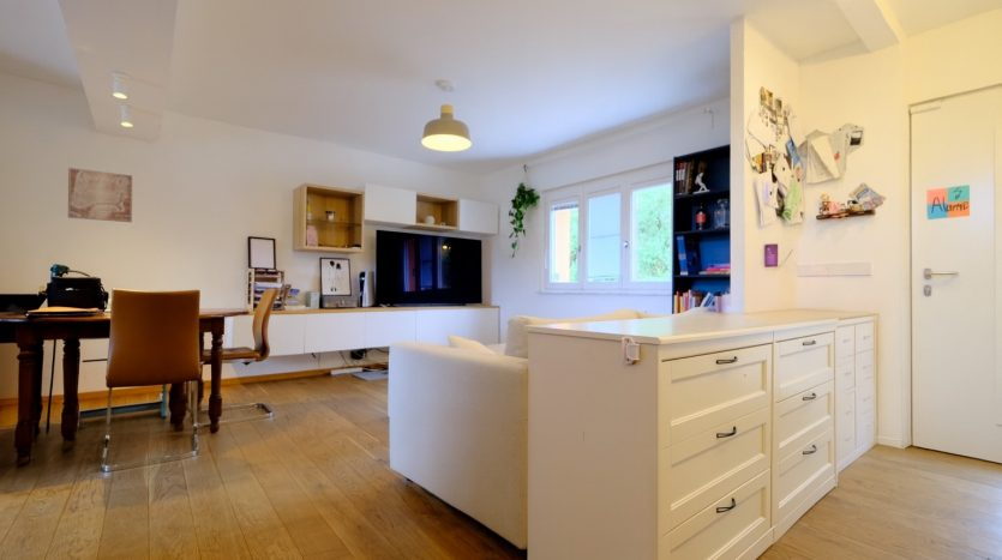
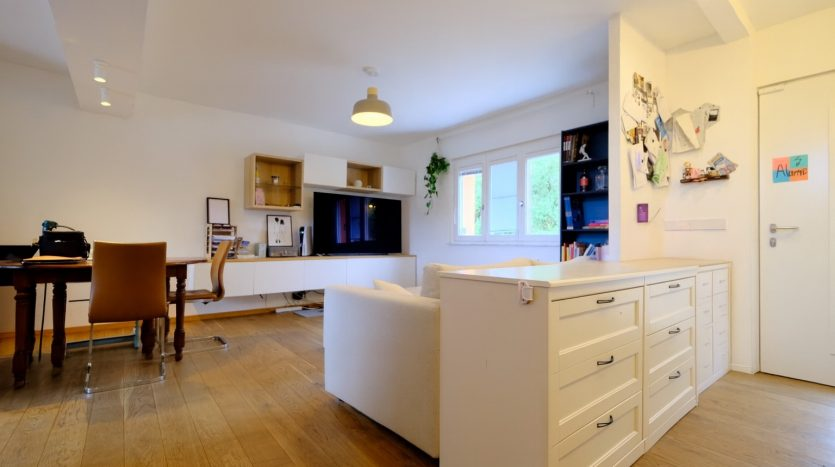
- wall art (101, 195)
